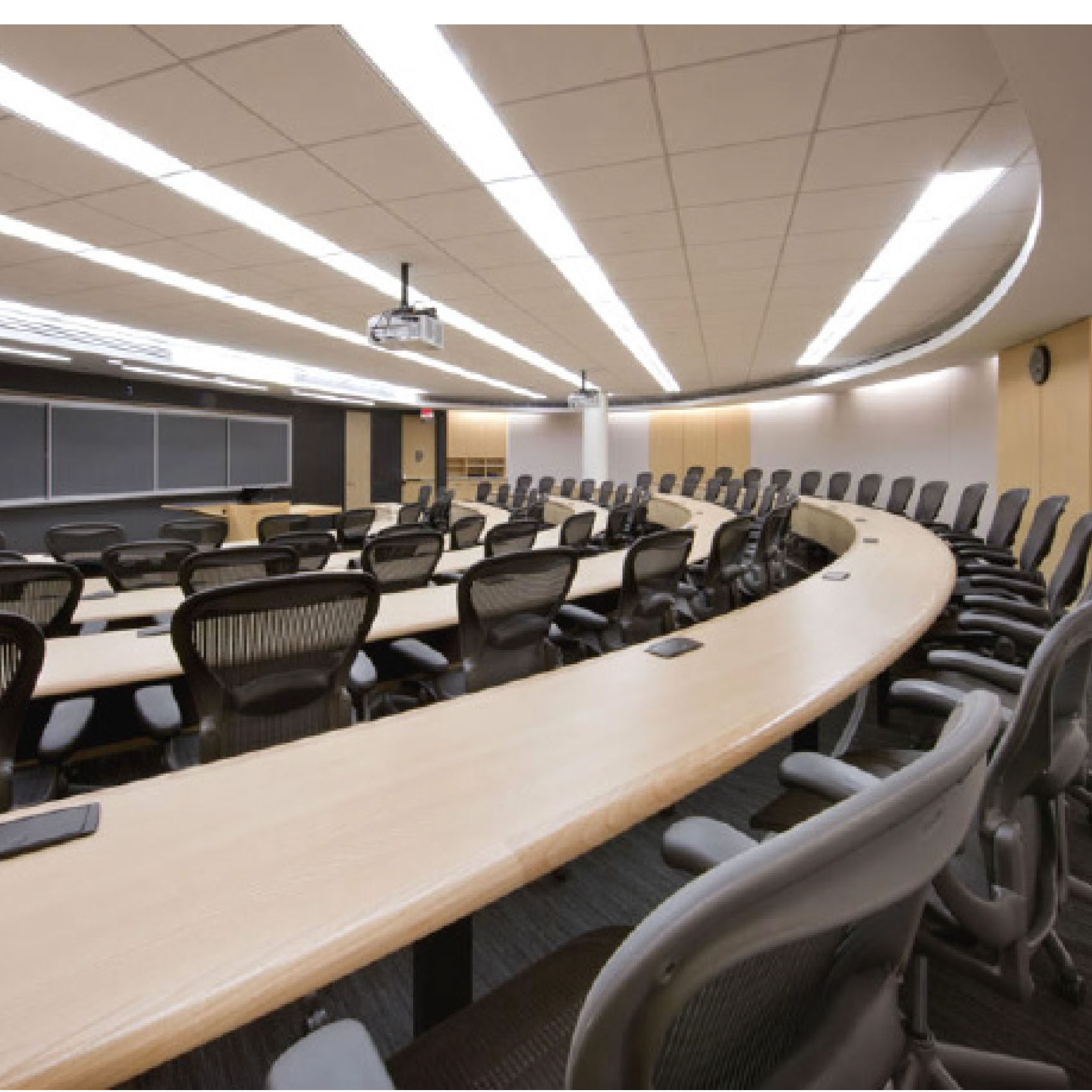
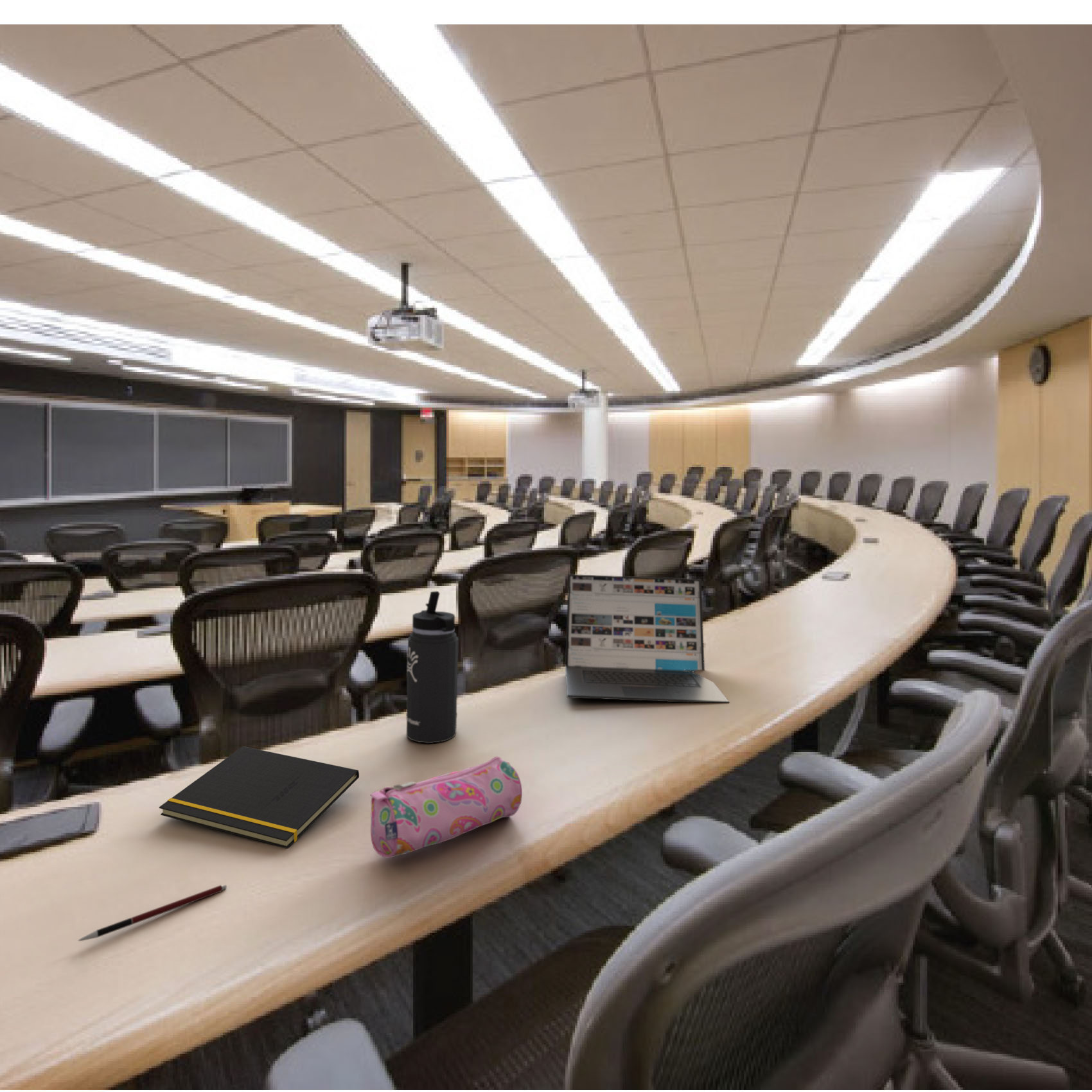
+ pencil case (446, 804)
+ thermos bottle (435, 664)
+ laptop (640, 633)
+ notepad (263, 791)
+ pen (157, 911)
